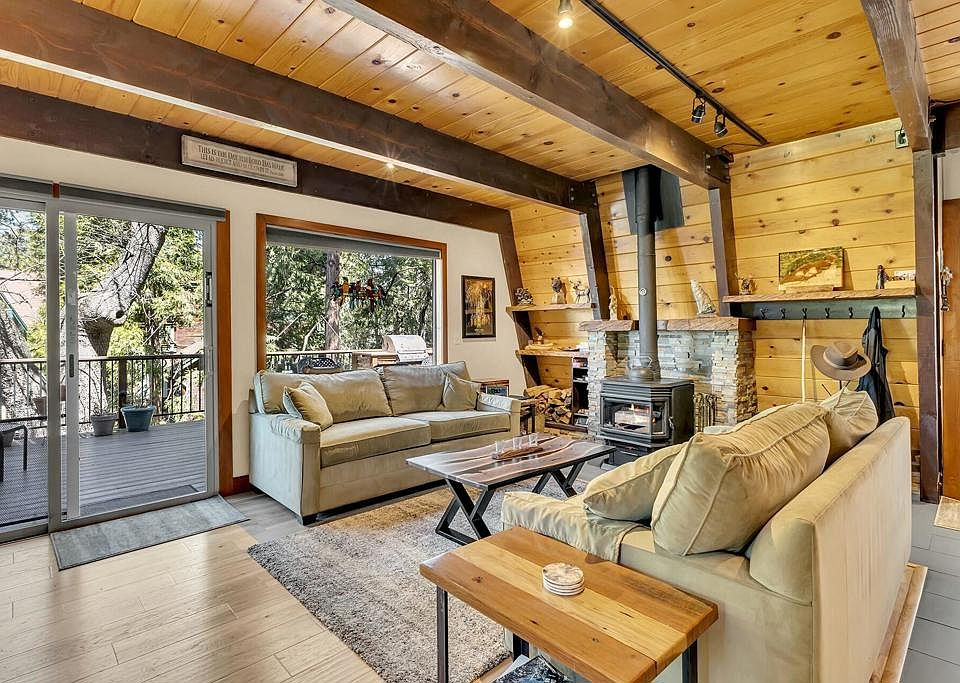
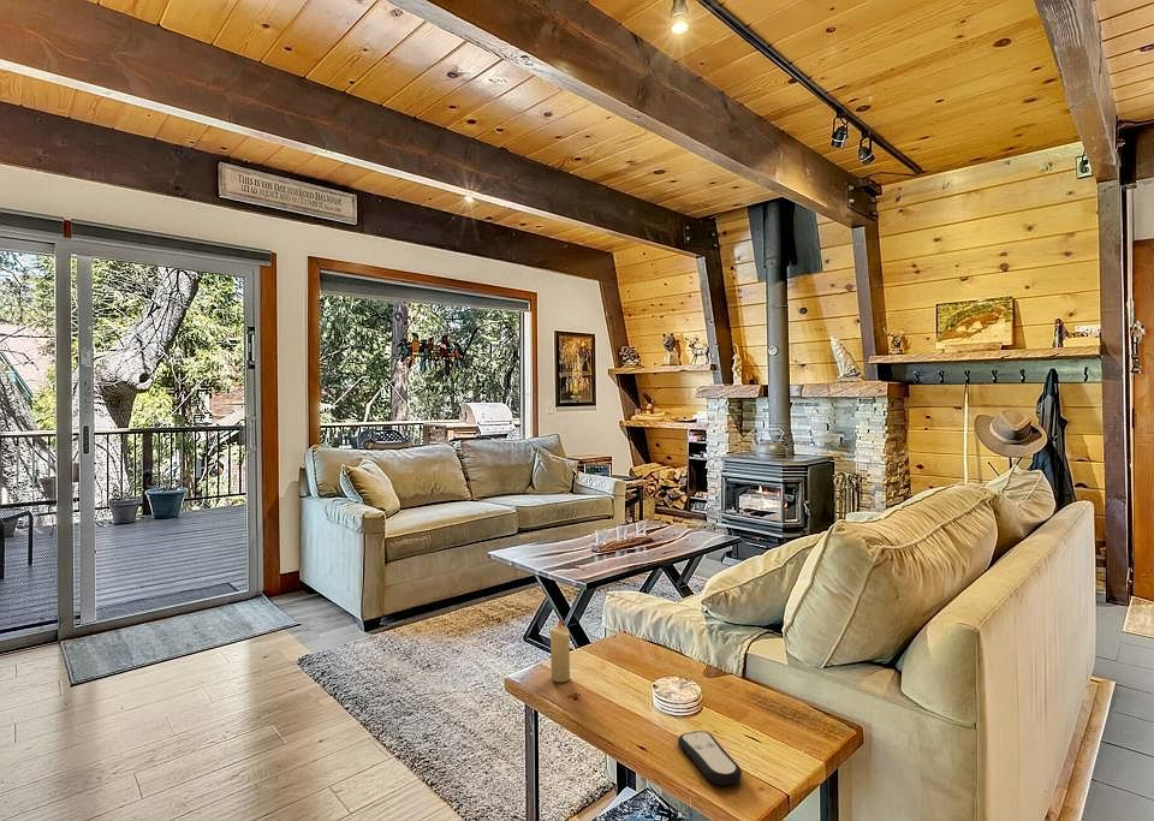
+ remote control (709, 755)
+ candle (560, 648)
